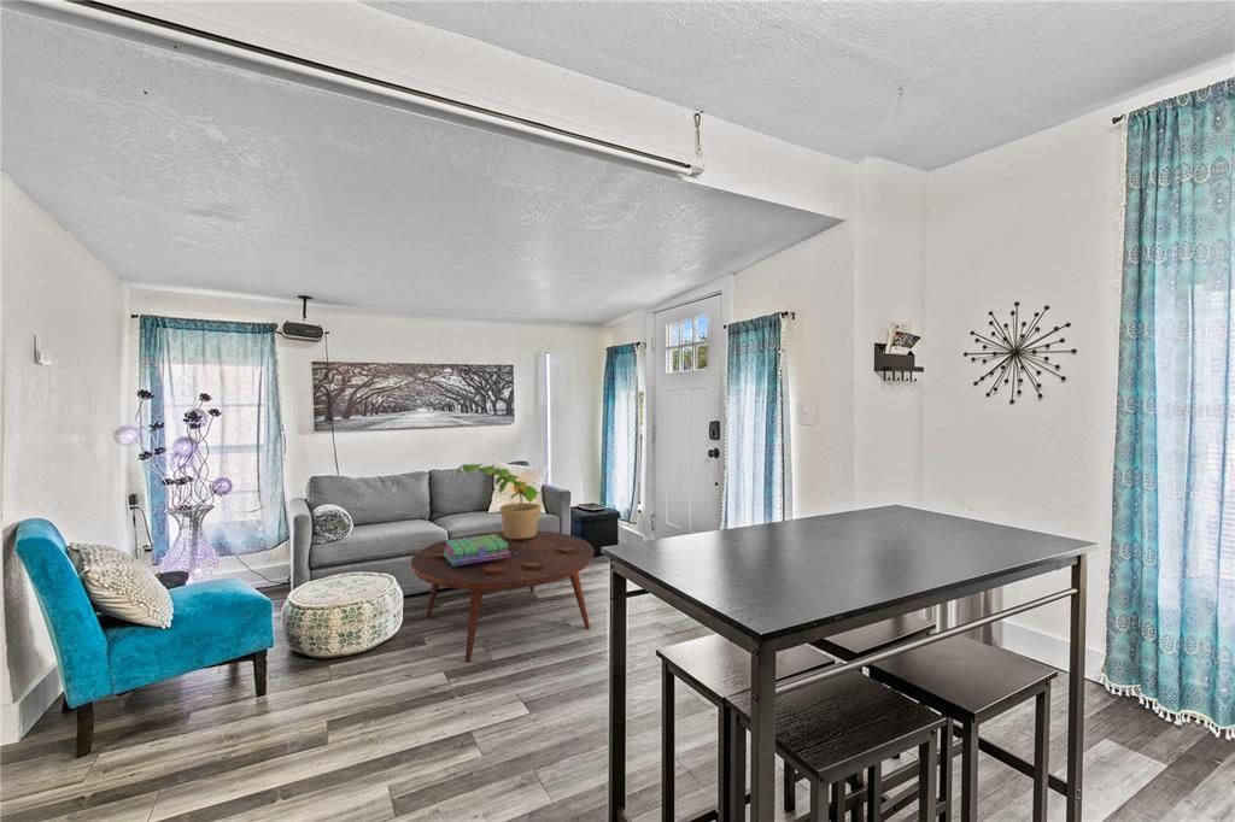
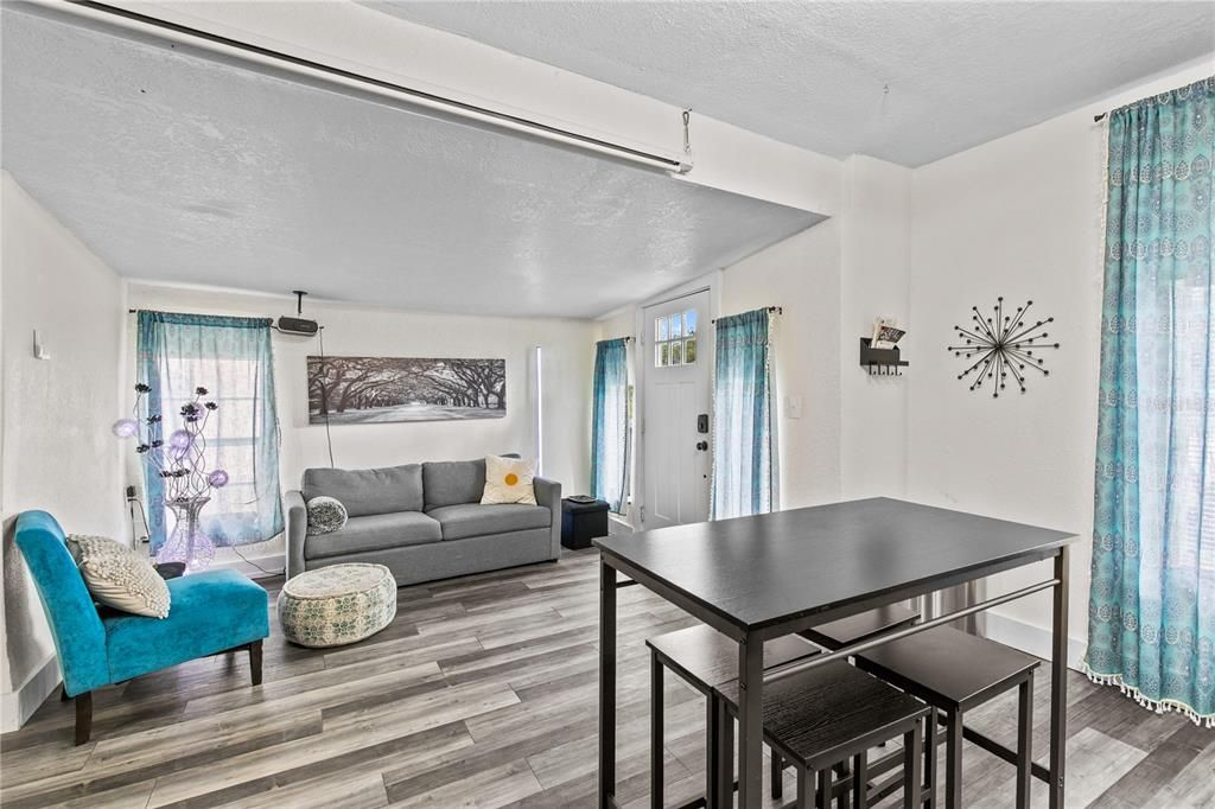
- potted plant (501, 506)
- coffee table (505, 585)
- stack of books (475, 552)
